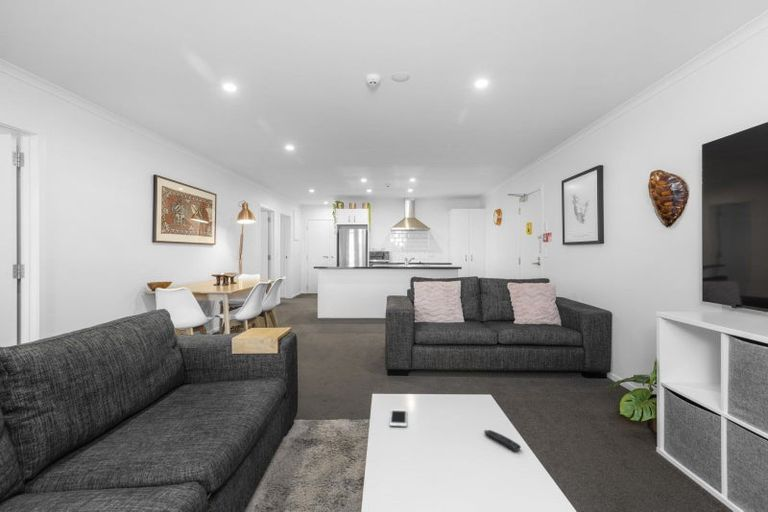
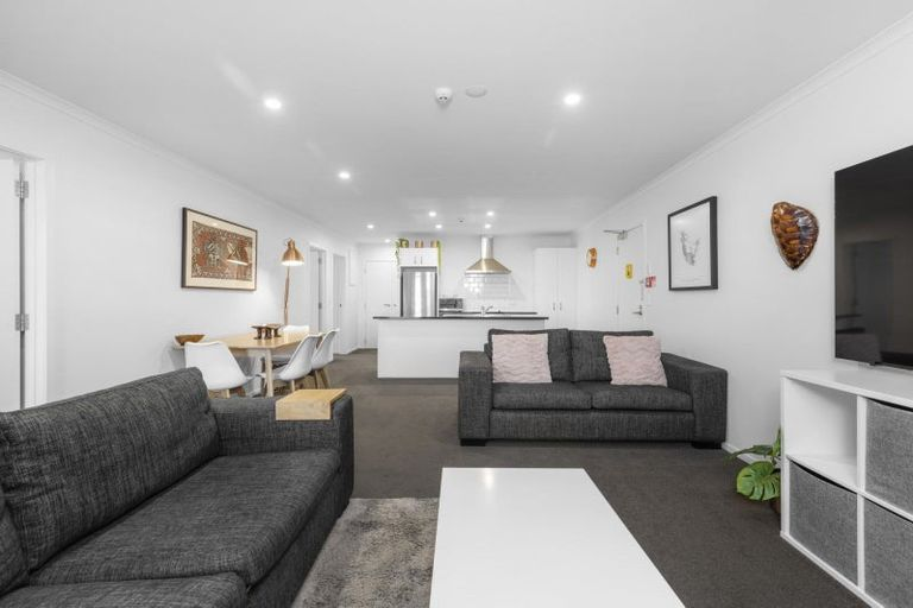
- cell phone (398, 417)
- remote control (500, 438)
